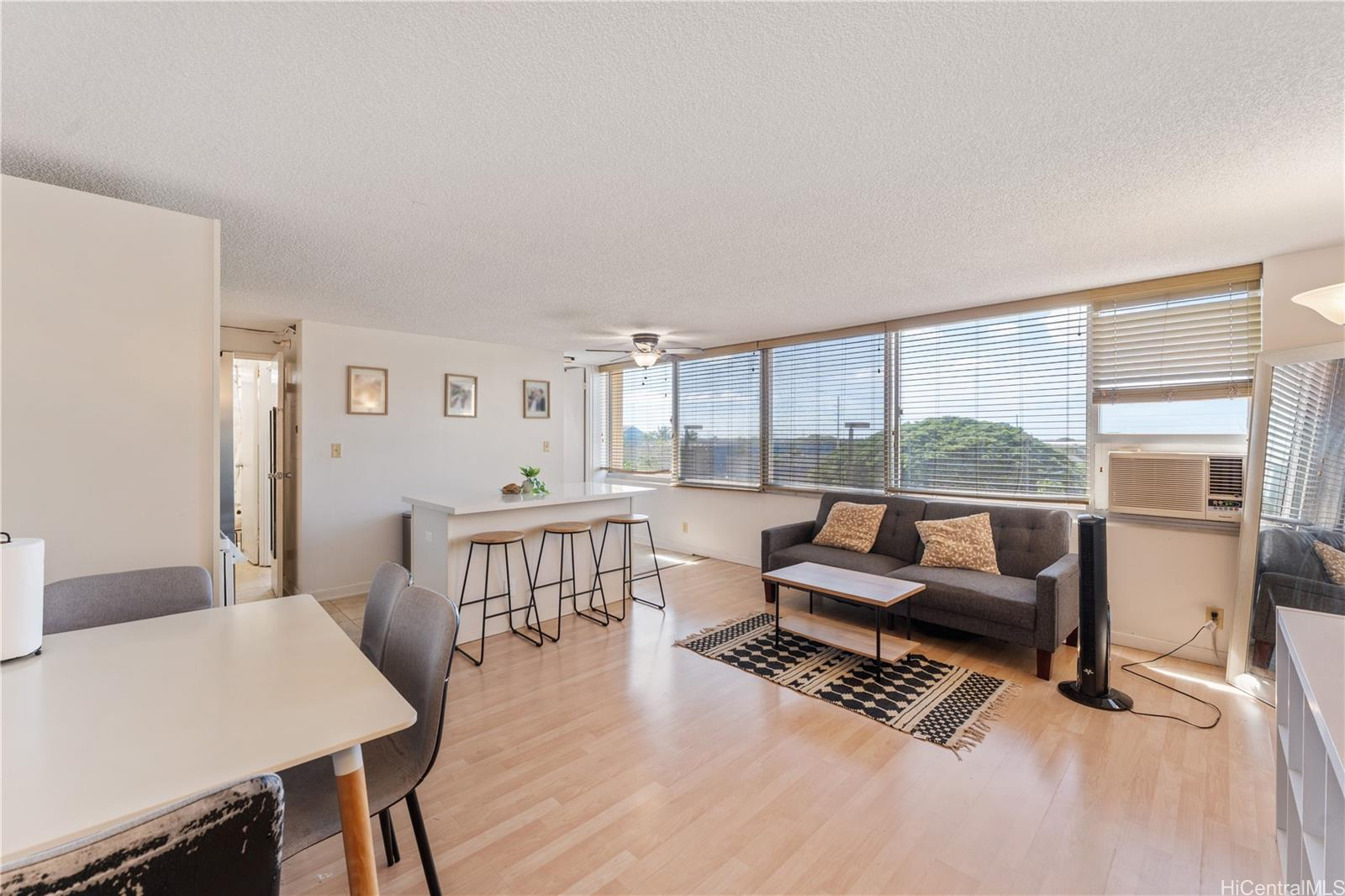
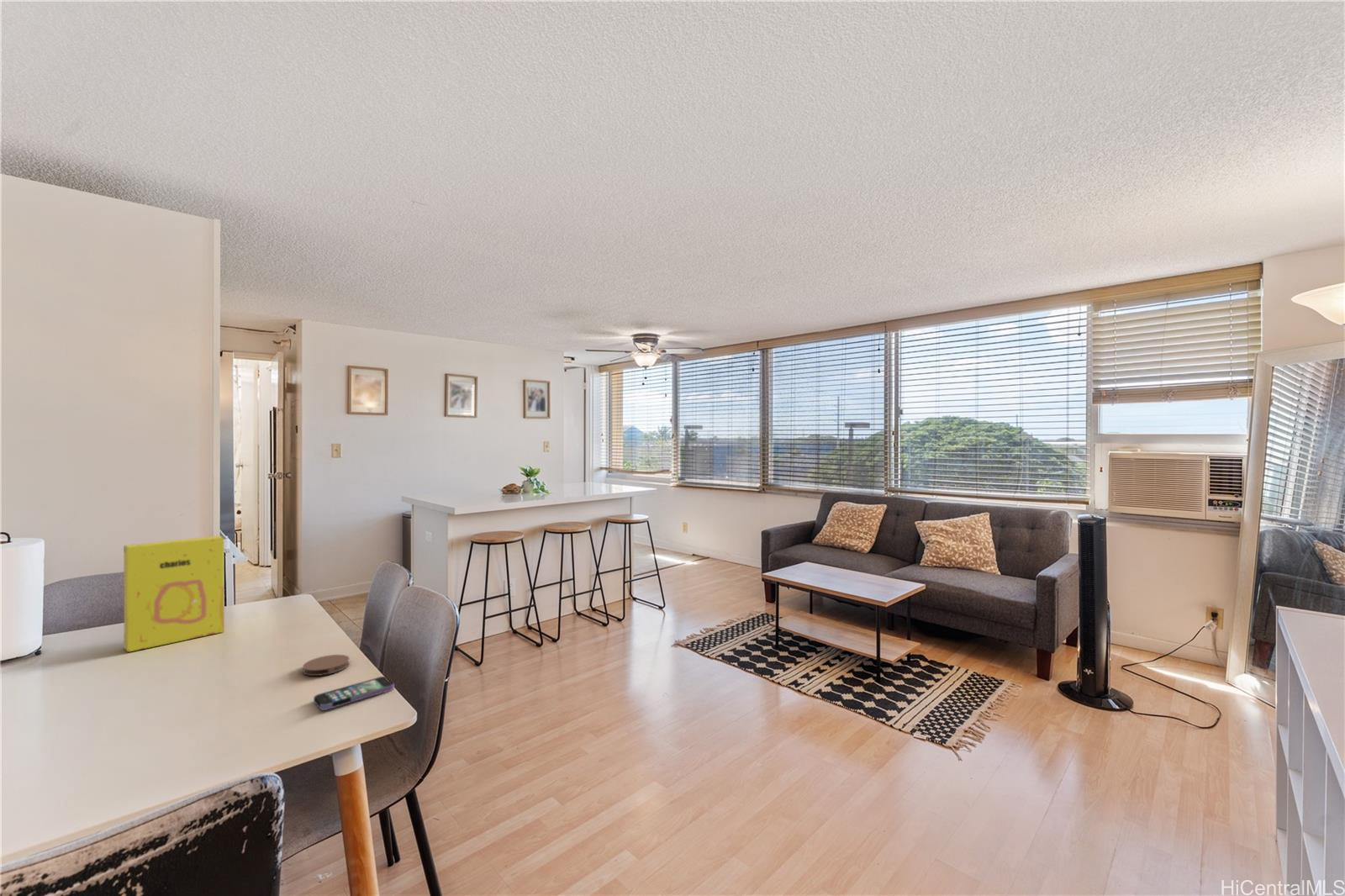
+ coaster (326, 664)
+ cereal box (176, 589)
+ smartphone (355, 692)
